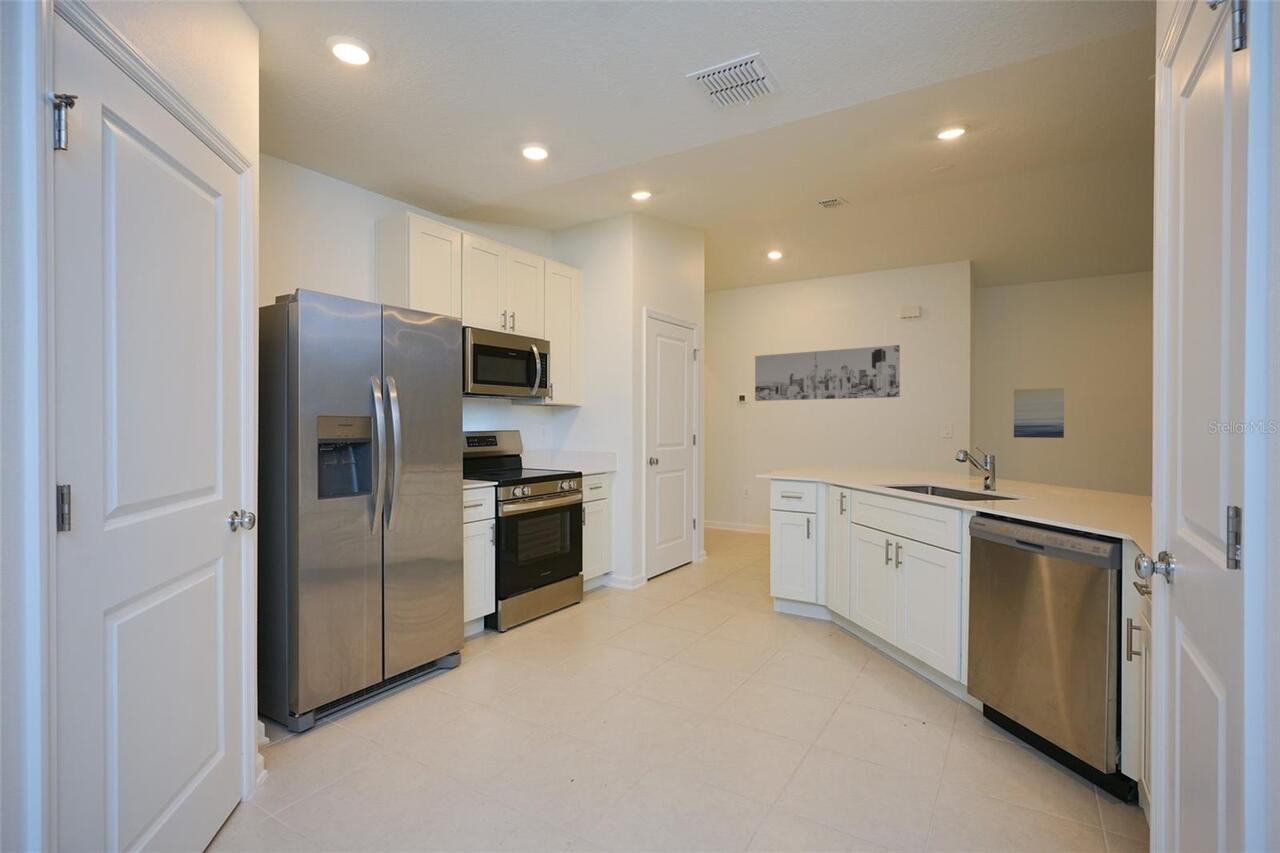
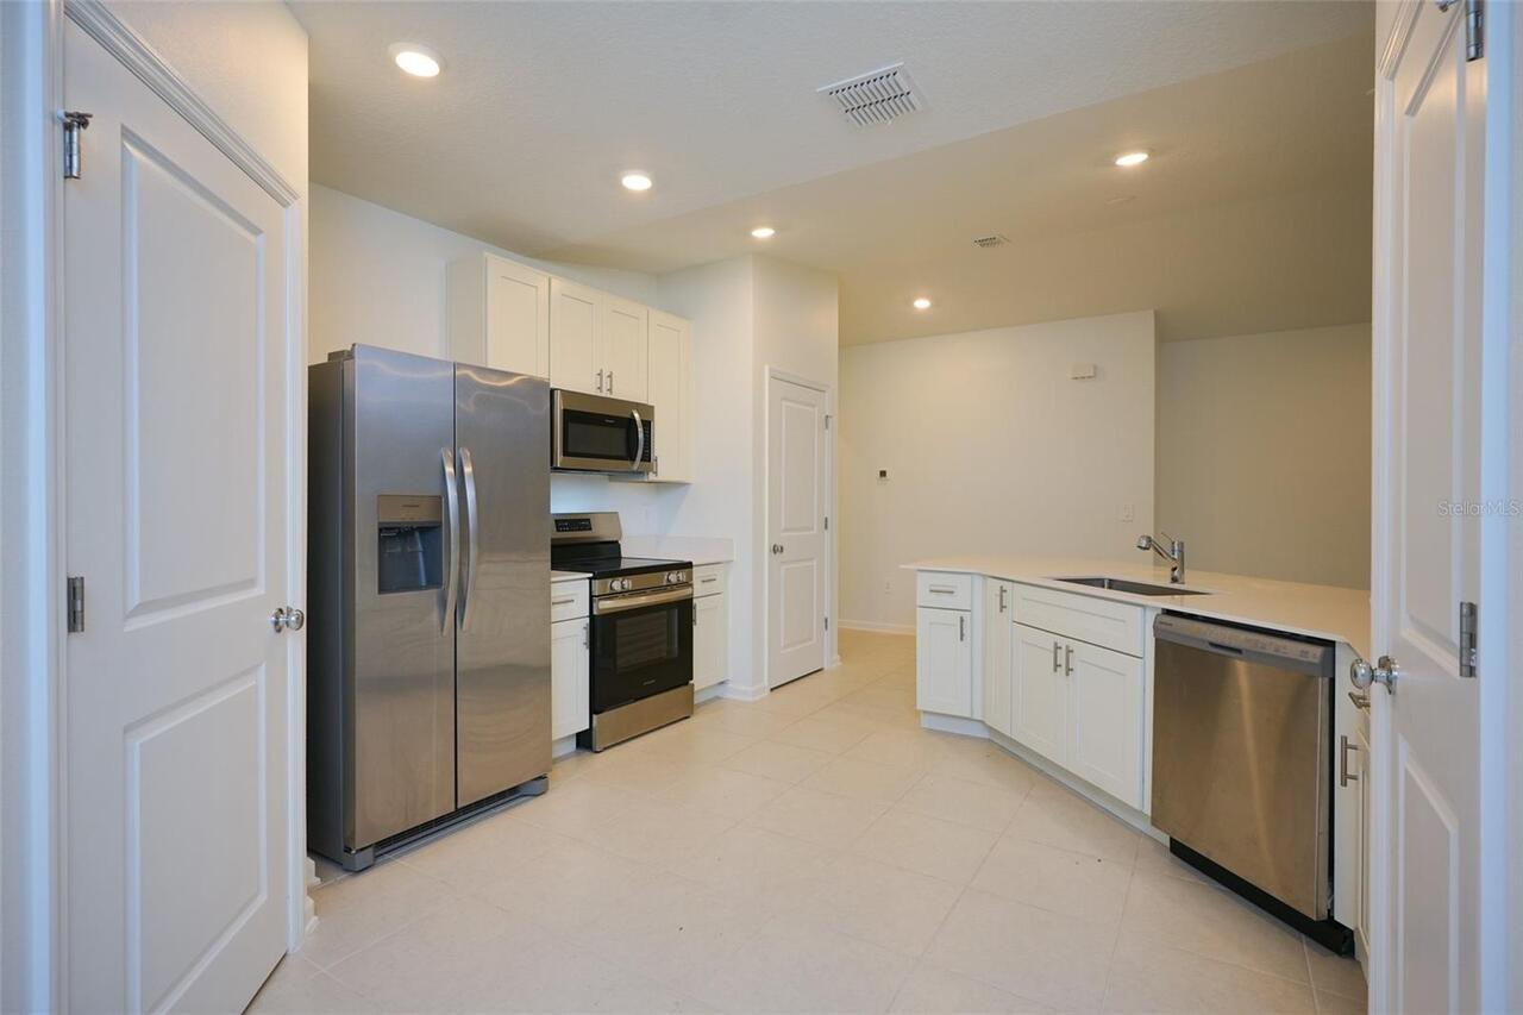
- wall art (822, 375)
- wall art (1038, 413)
